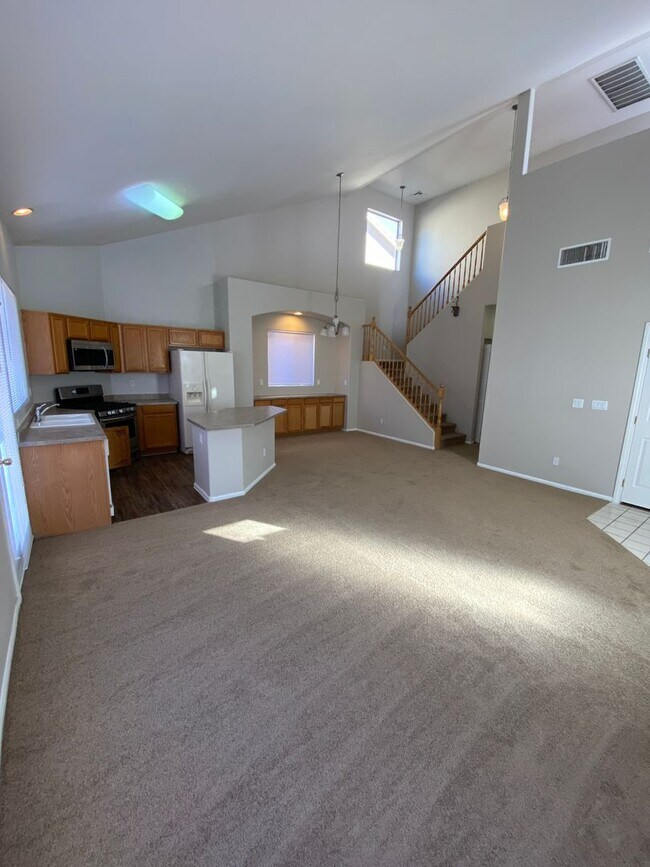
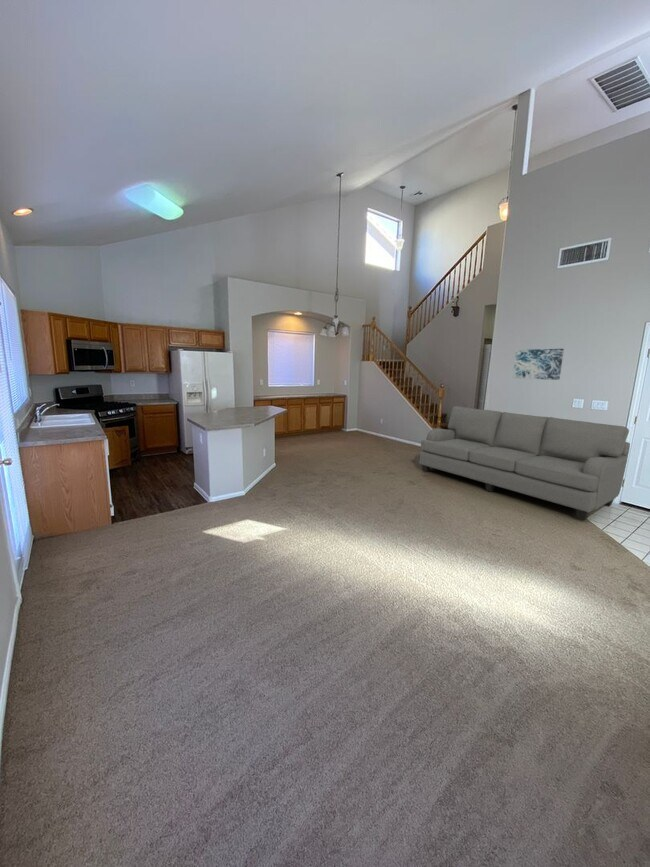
+ wall art (536, 364)
+ sofa (510, 450)
